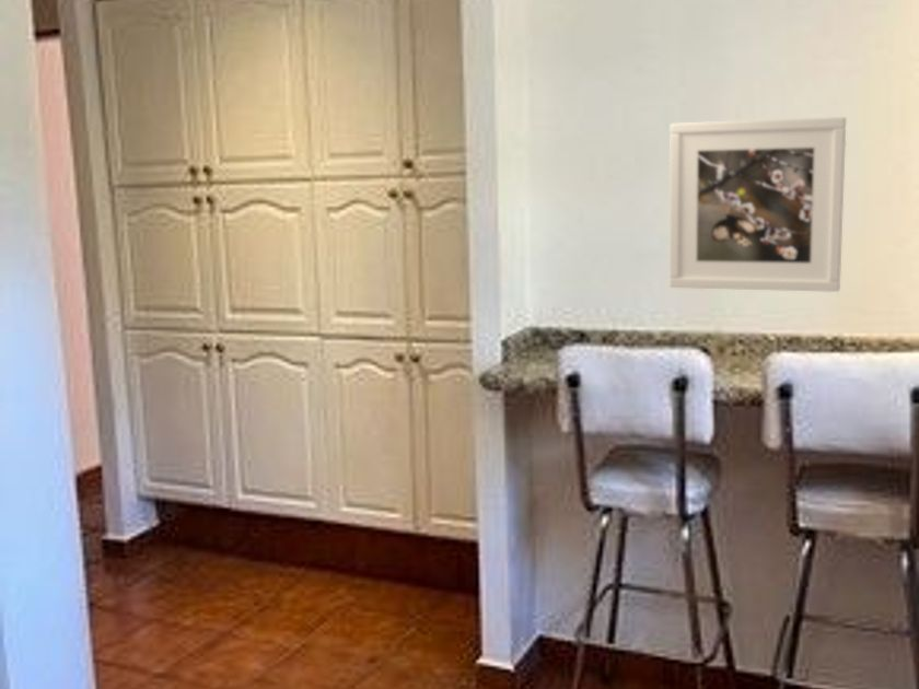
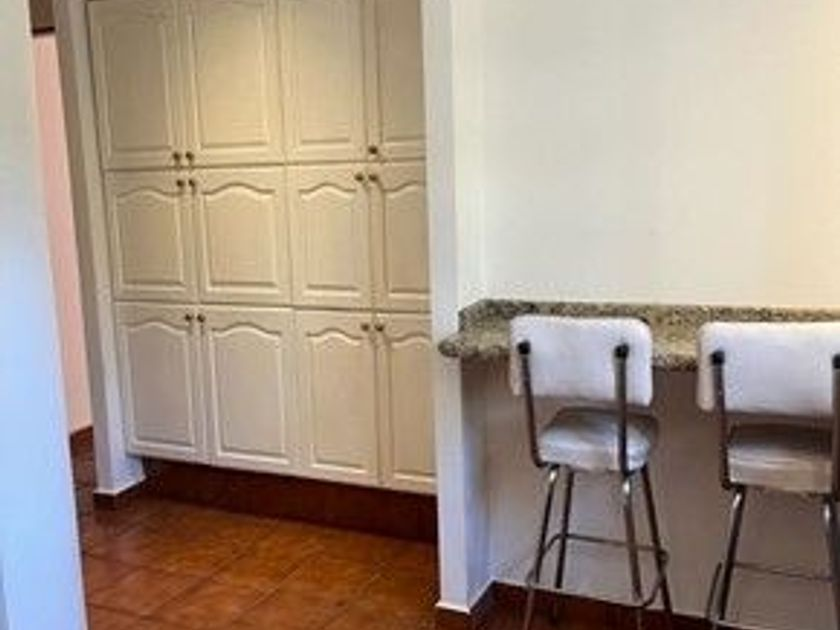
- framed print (754, 206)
